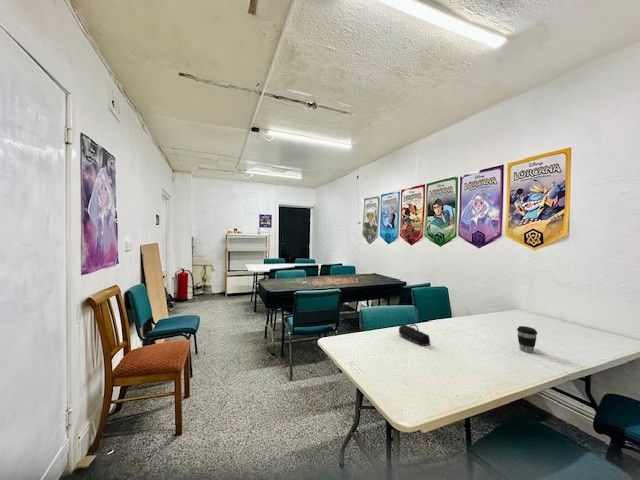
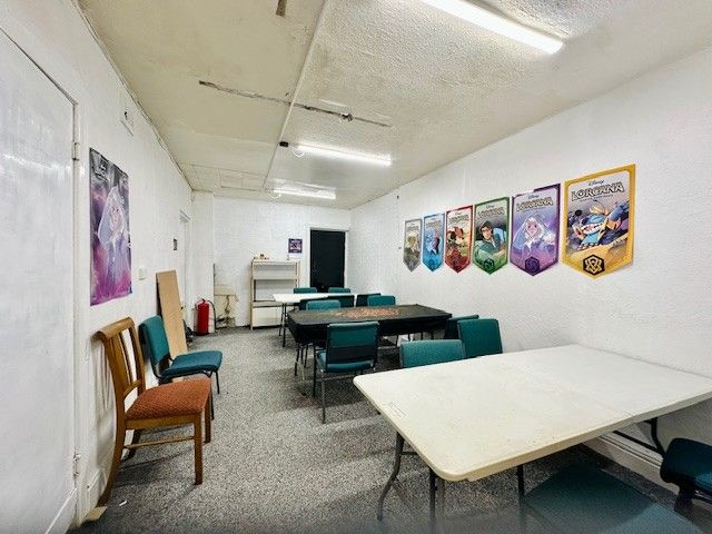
- coffee cup (526, 339)
- pencil case (413, 331)
